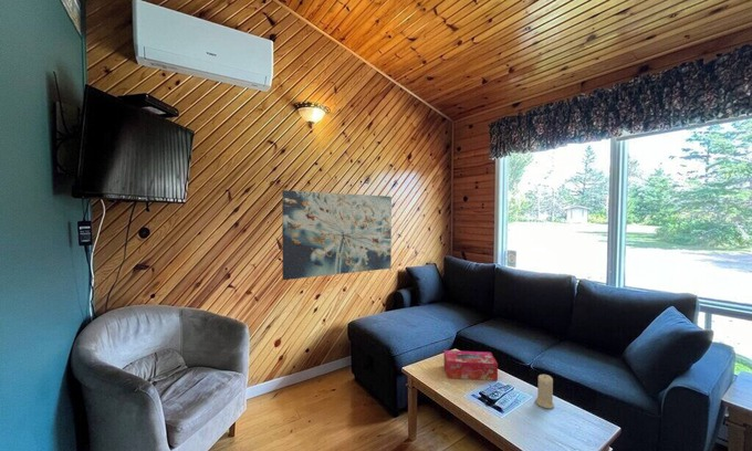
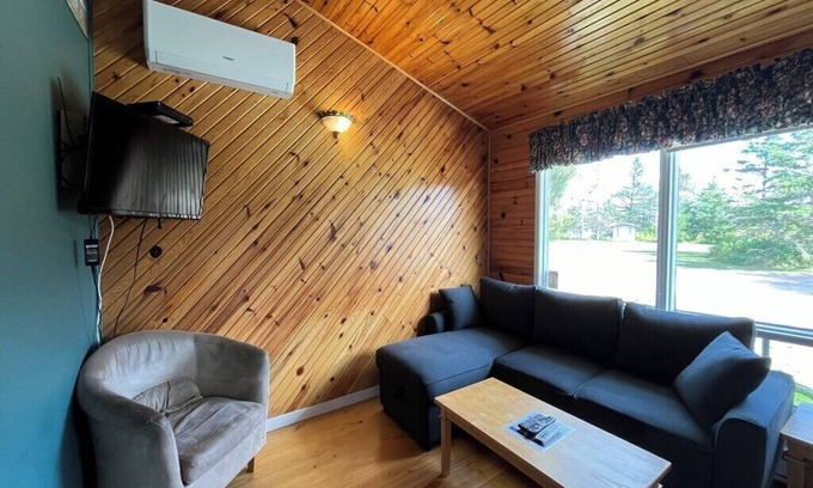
- candle (544, 389)
- tissue box (469, 364)
- wall art (342, 233)
